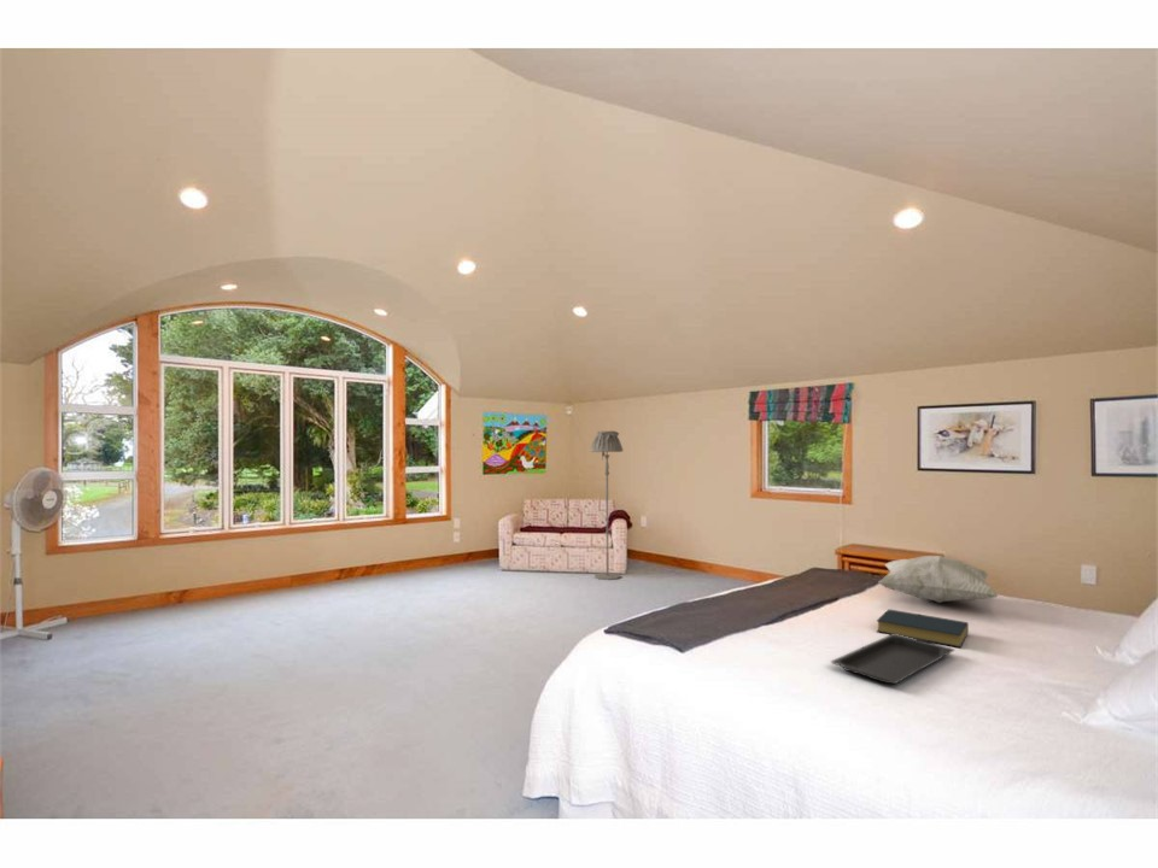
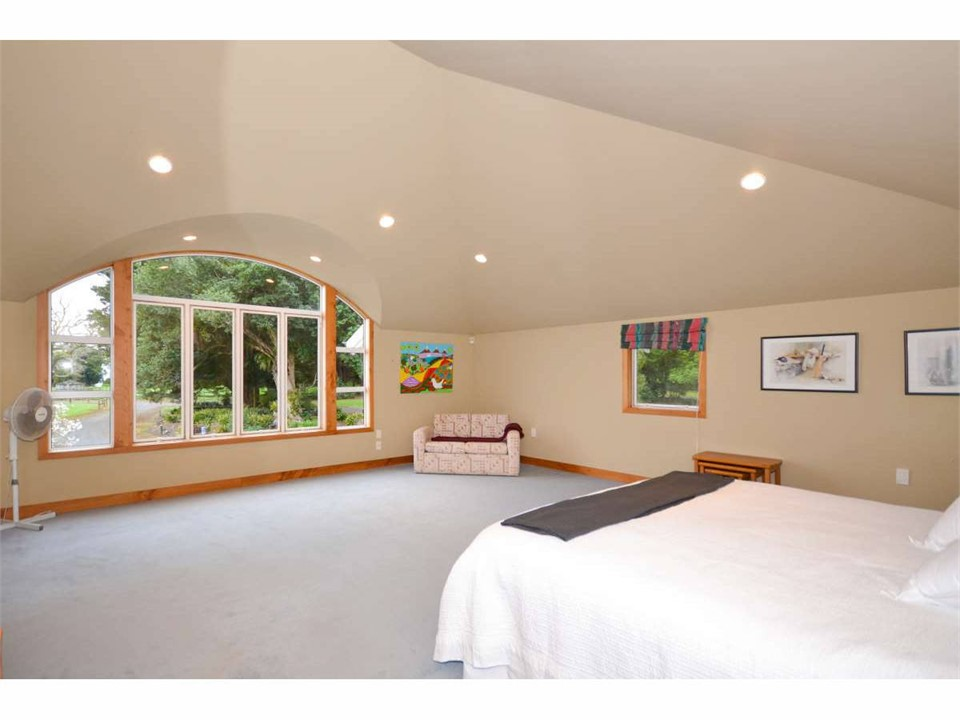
- floor lamp (607, 504)
- hardback book (922, 627)
- serving tray (894, 658)
- decorative pillow (935, 577)
